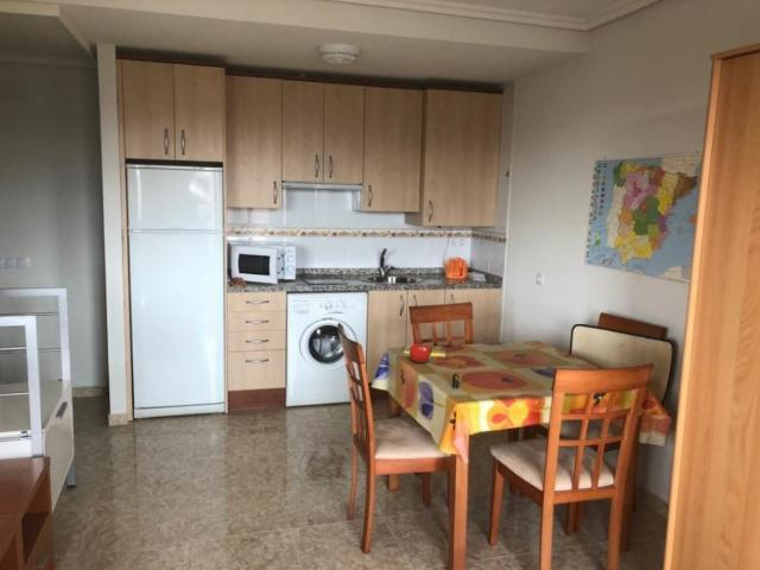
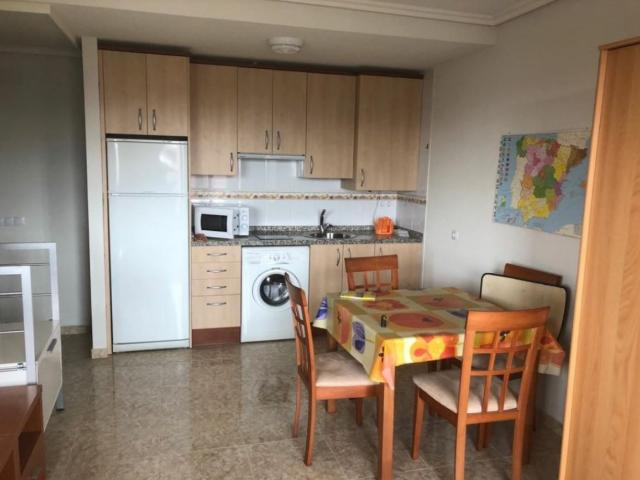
- fruit (419, 350)
